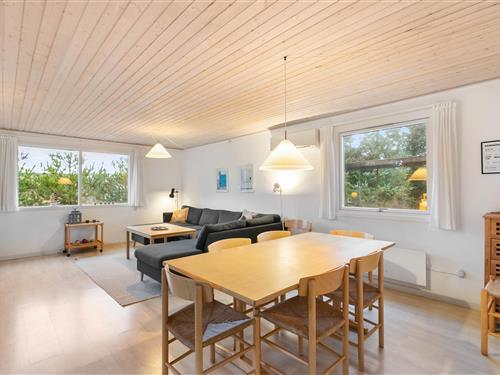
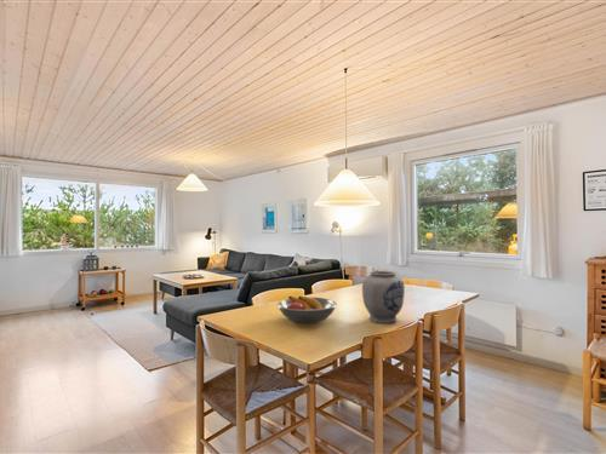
+ fruit bowl (307, 309)
+ vase (383, 295)
